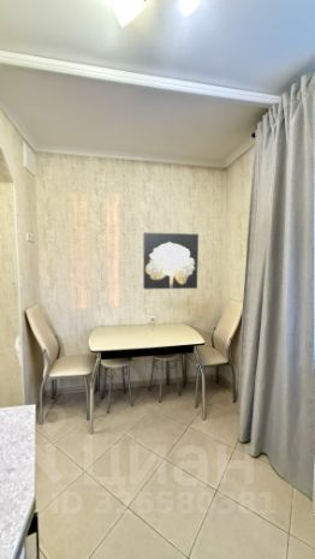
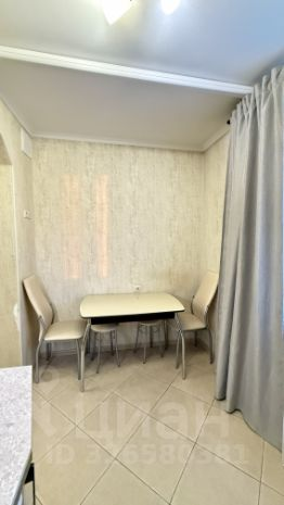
- wall art (171, 261)
